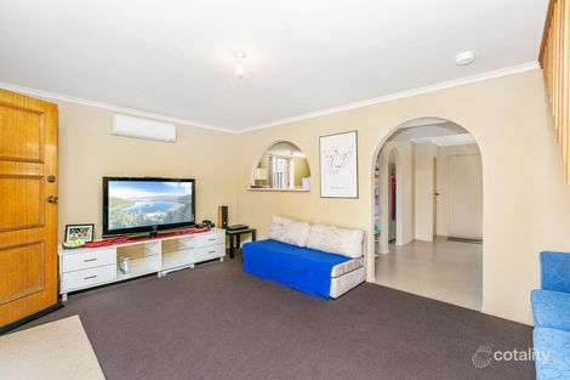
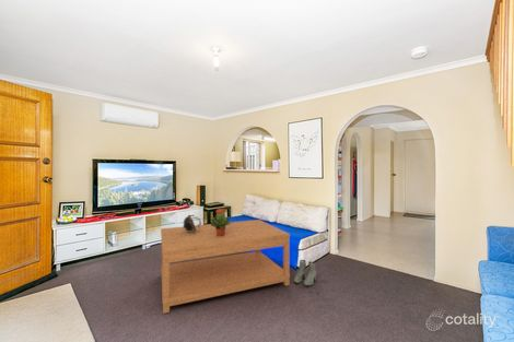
+ potted plant (221, 221)
+ decorative sphere (191, 223)
+ boots (305, 271)
+ coffee table (222, 253)
